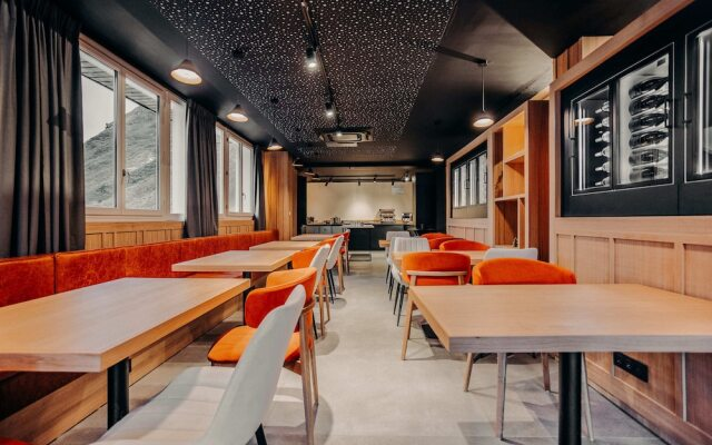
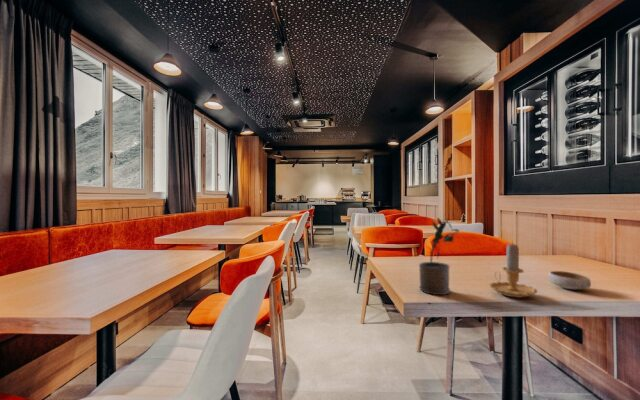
+ potted plant (439, 254)
+ candle (509, 266)
+ bowl (568, 281)
